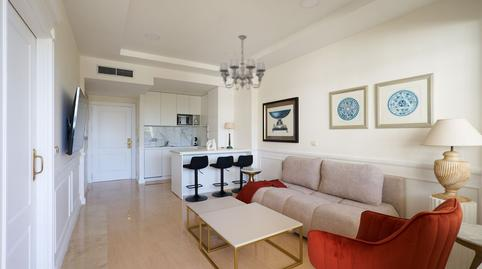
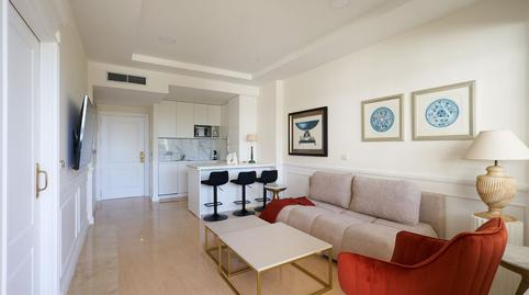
- chandelier (242, 63)
